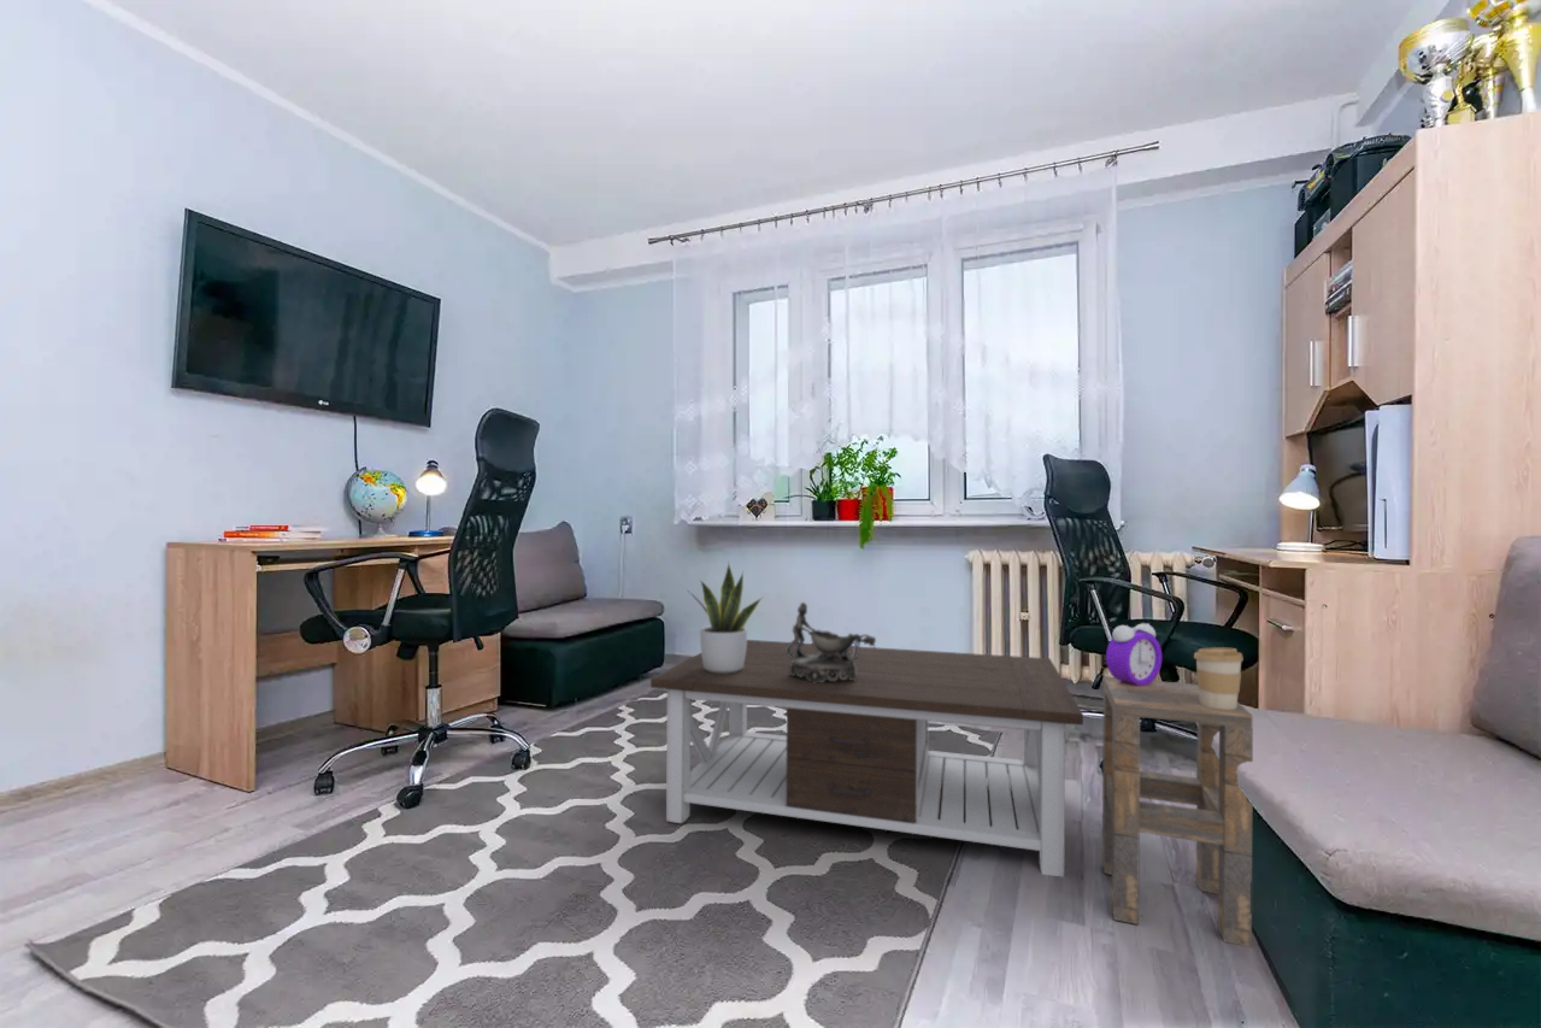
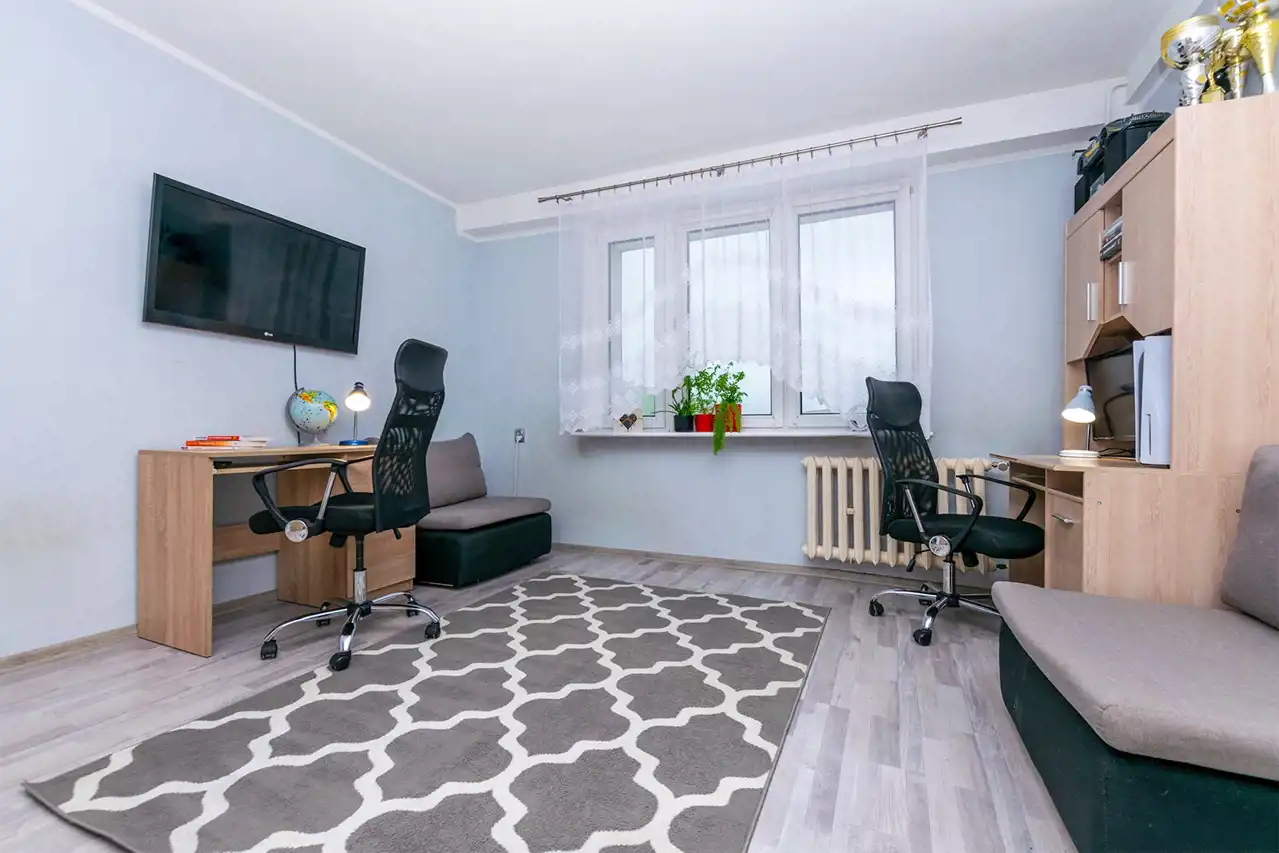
- potted plant (722, 613)
- coffee cup (1218, 675)
- coffee table (864, 735)
- side table (1169, 797)
- alarm clock (1134, 652)
- decorative bowl (830, 640)
